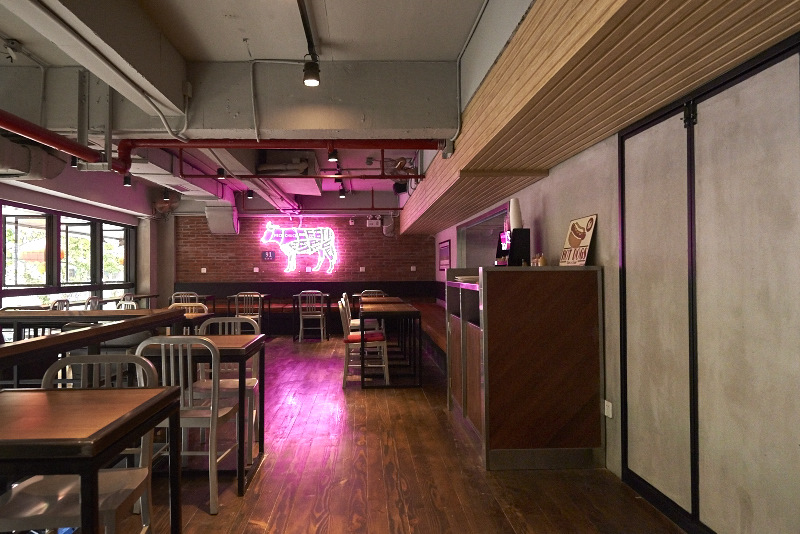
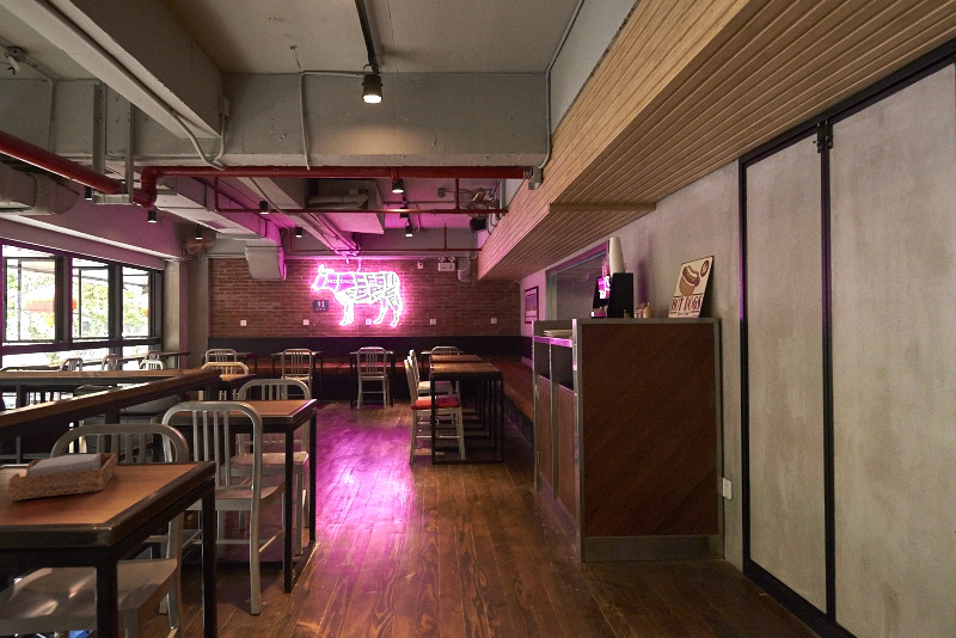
+ napkin holder (67, 471)
